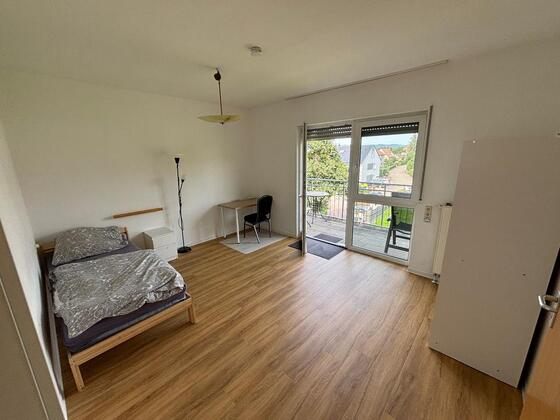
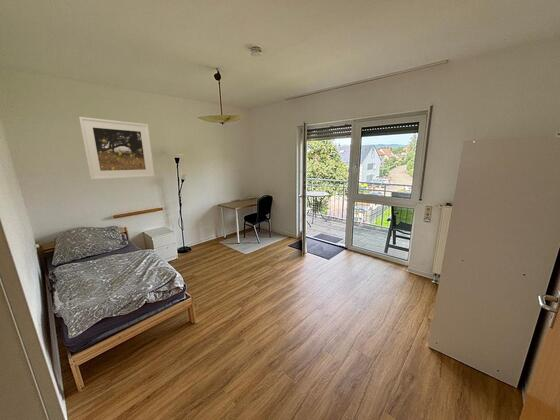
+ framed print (121, 150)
